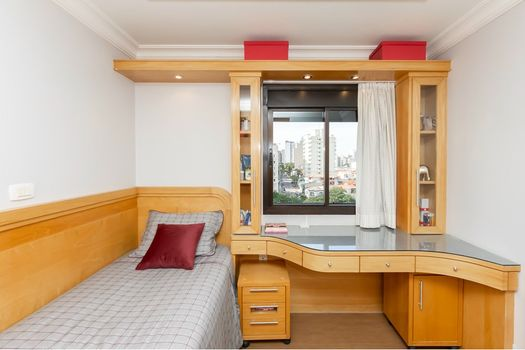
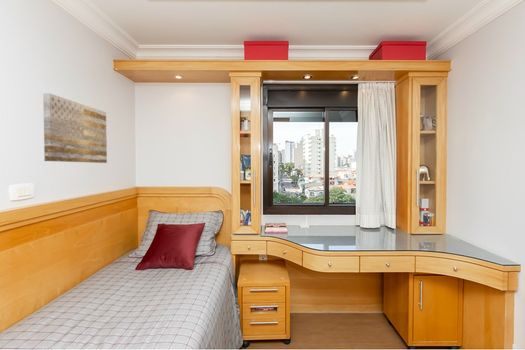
+ wall art (79, 133)
